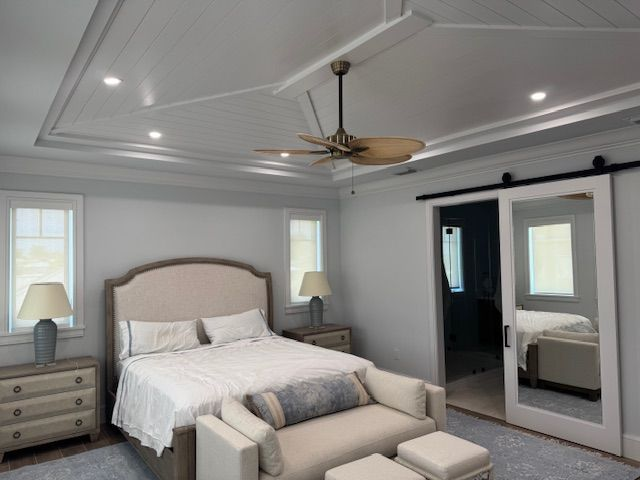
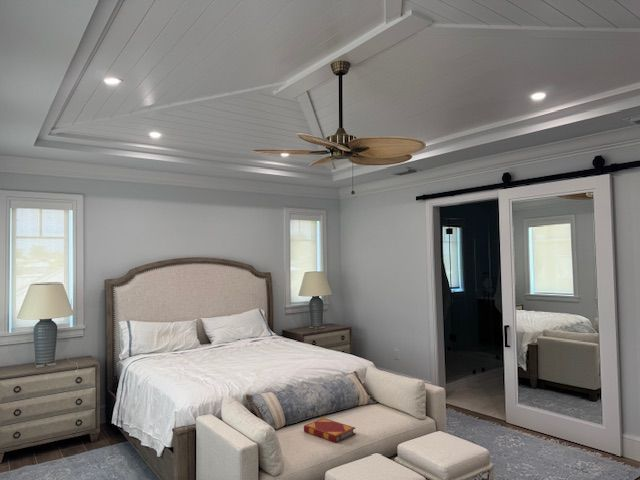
+ hardback book (329, 429)
